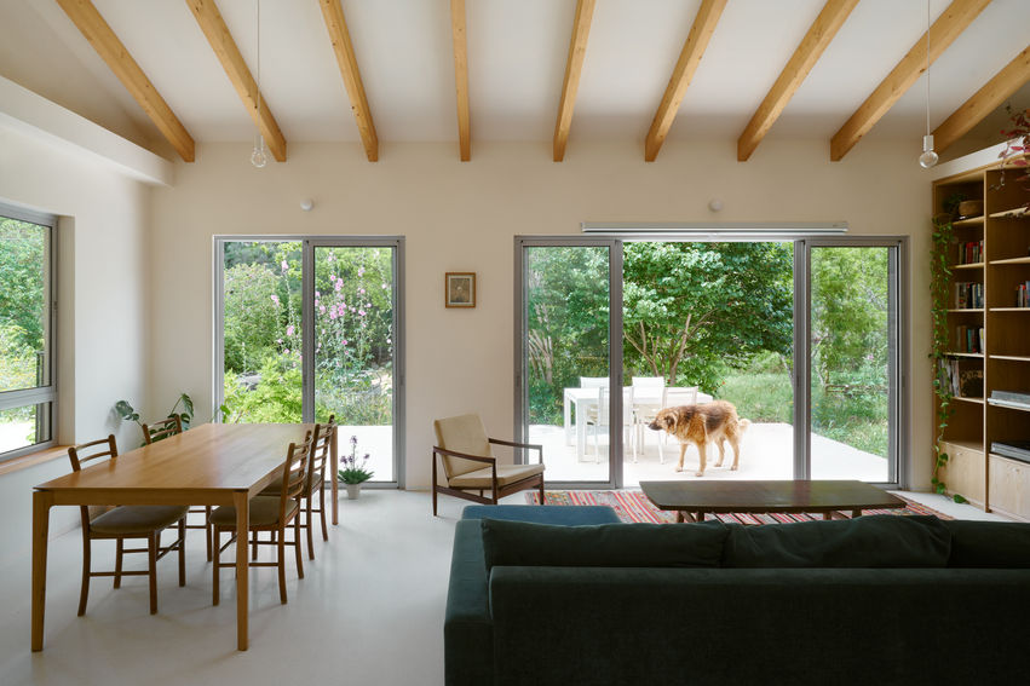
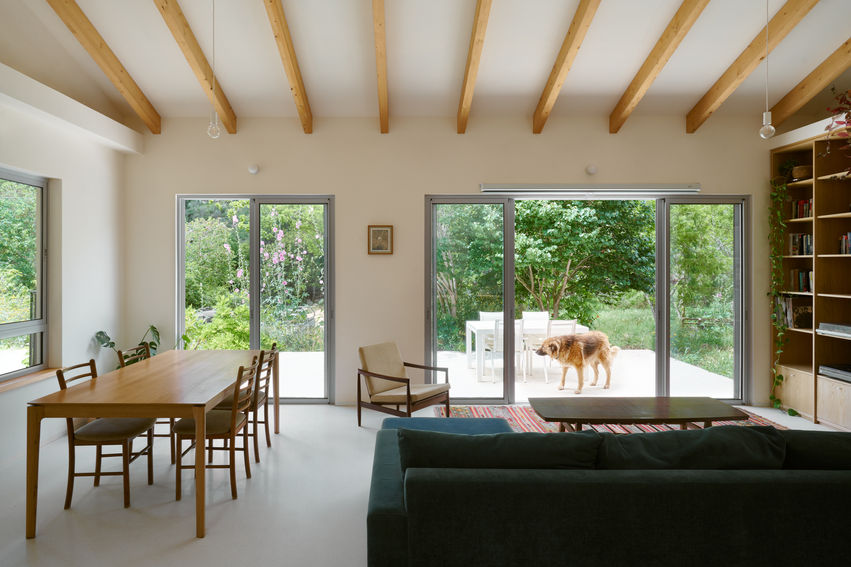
- potted plant (353, 467)
